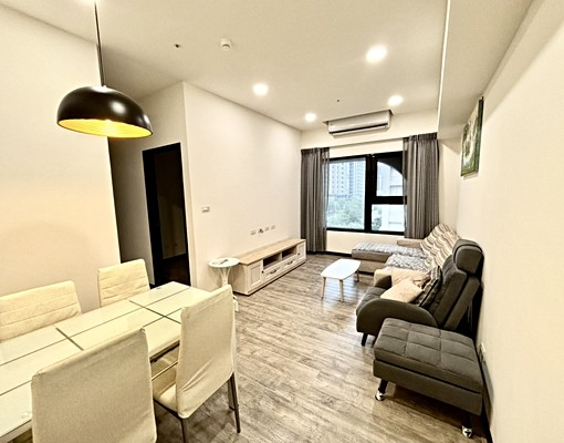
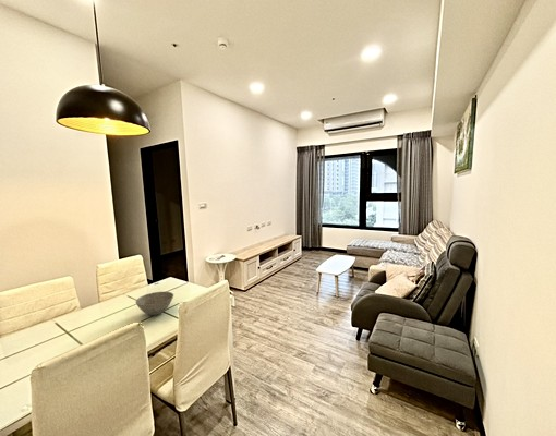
+ bowl (155, 305)
